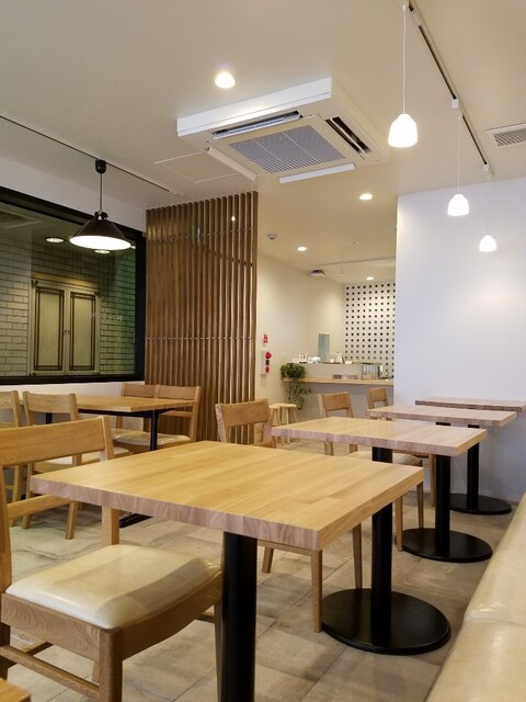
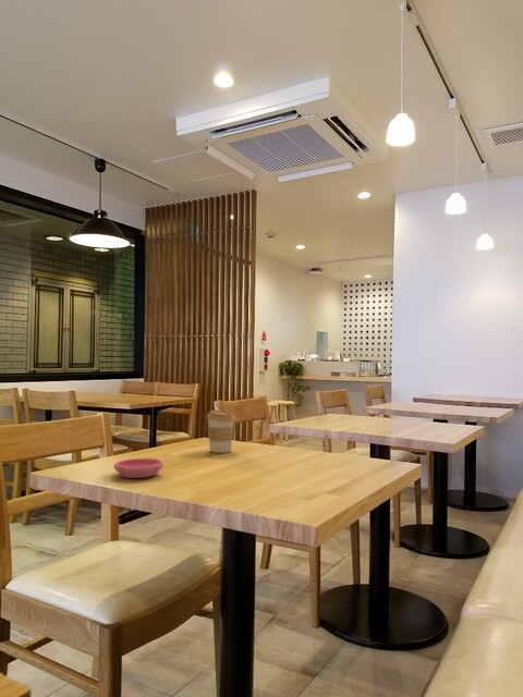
+ saucer (138, 467)
+ coffee cup (220, 430)
